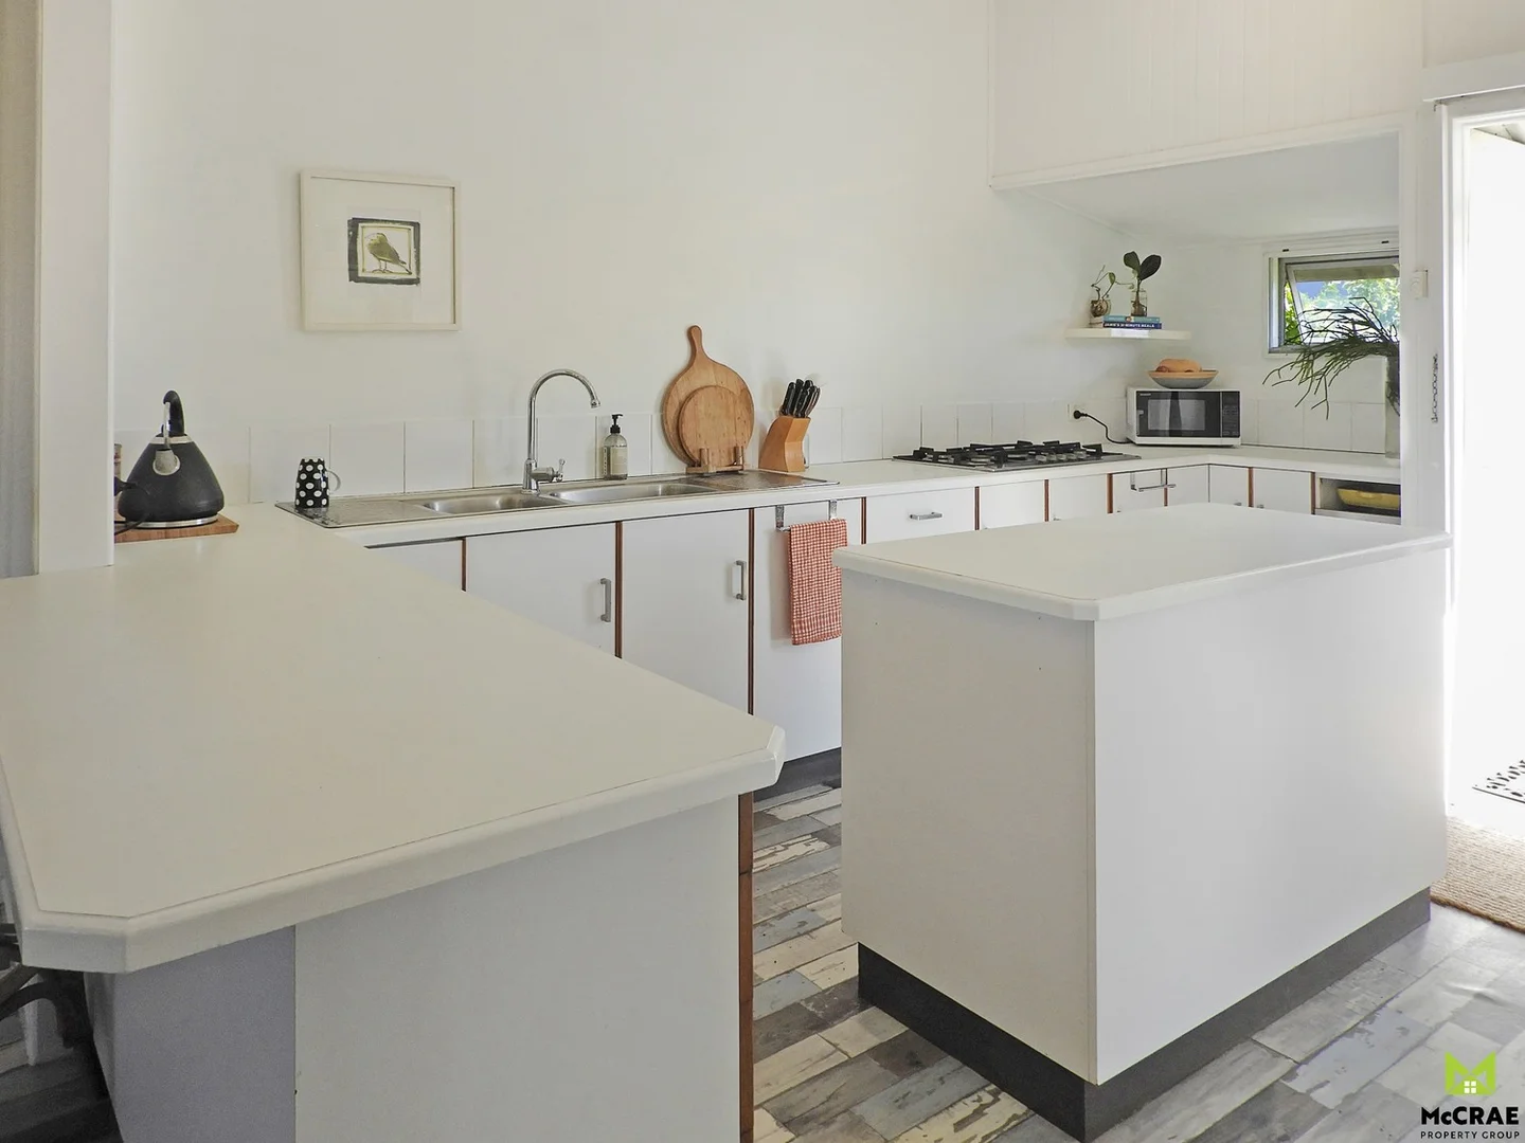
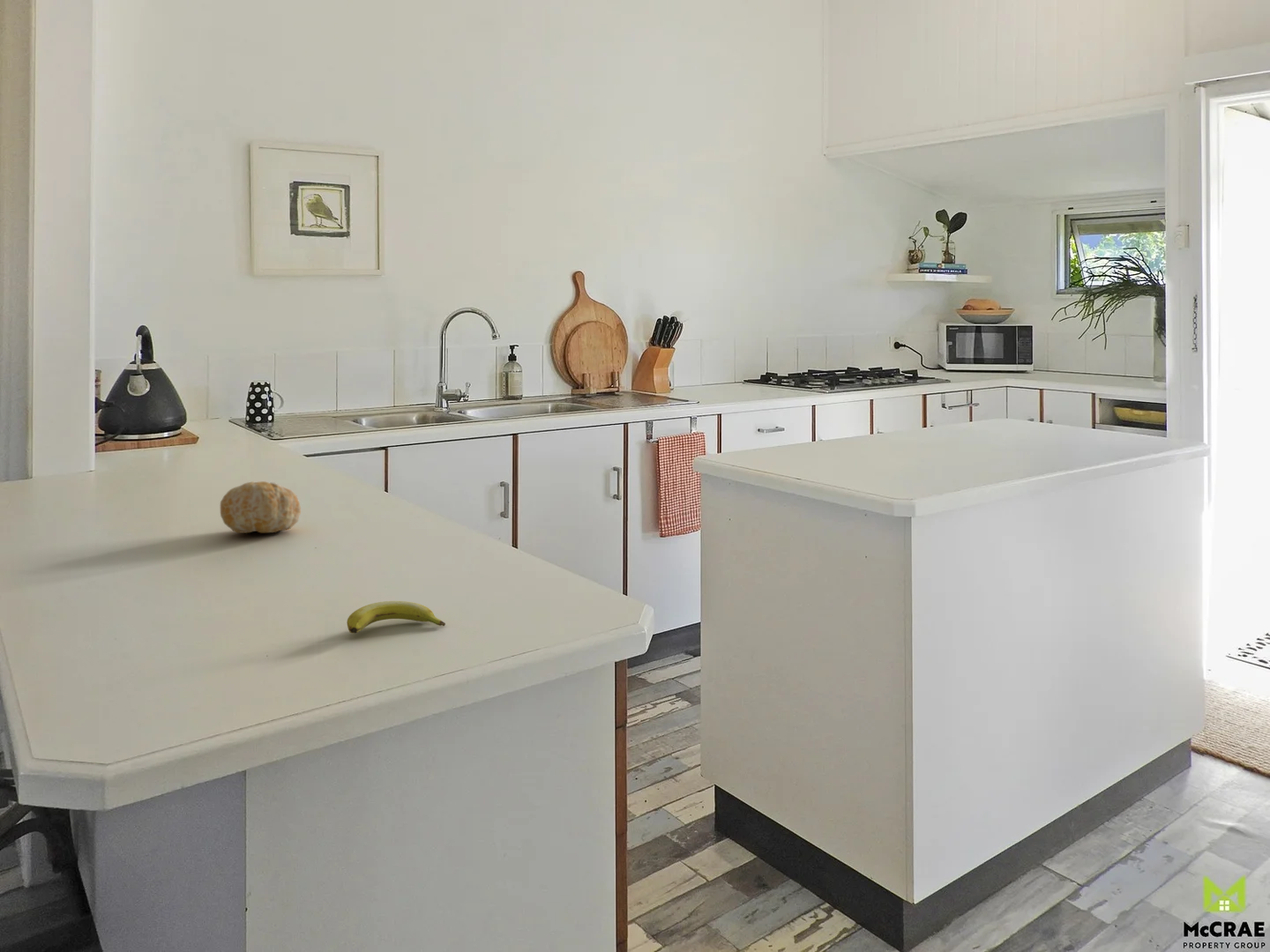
+ banana (392, 614)
+ fruit (261, 507)
